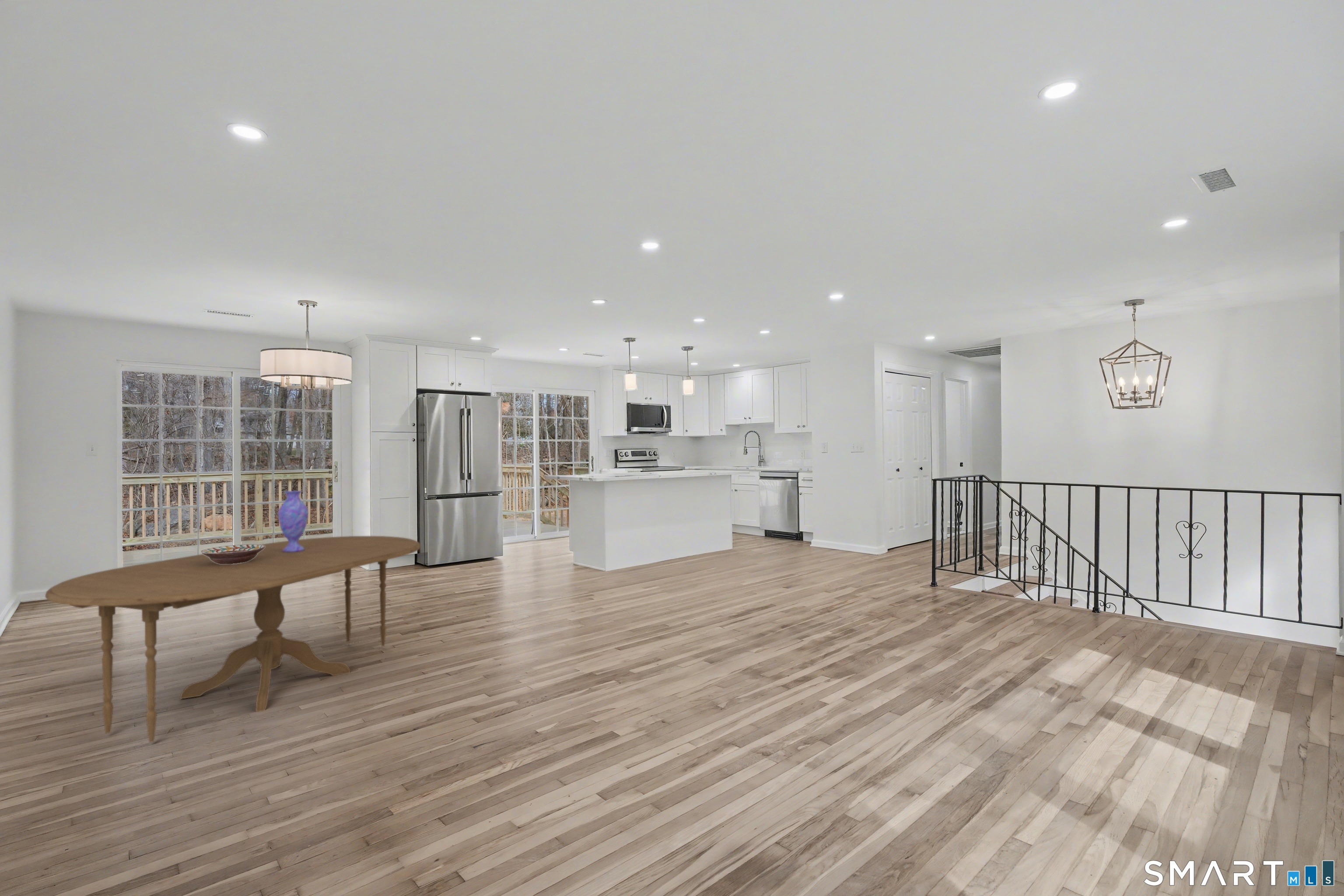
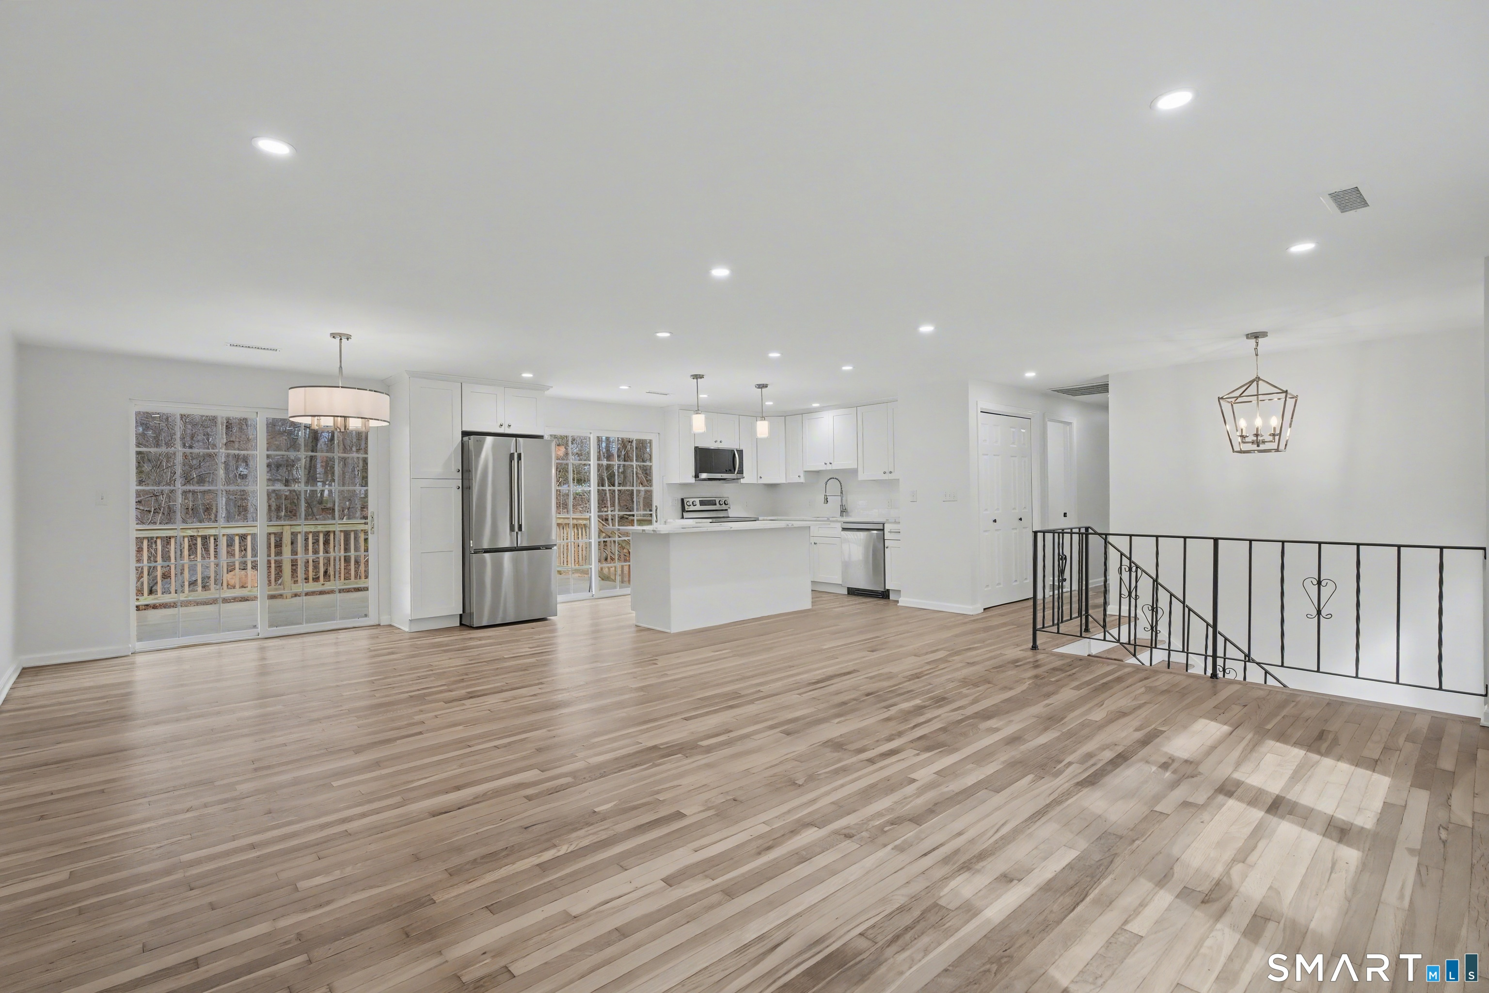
- dining table (269, 622)
- decorative bowl (234, 555)
- vase (293, 521)
